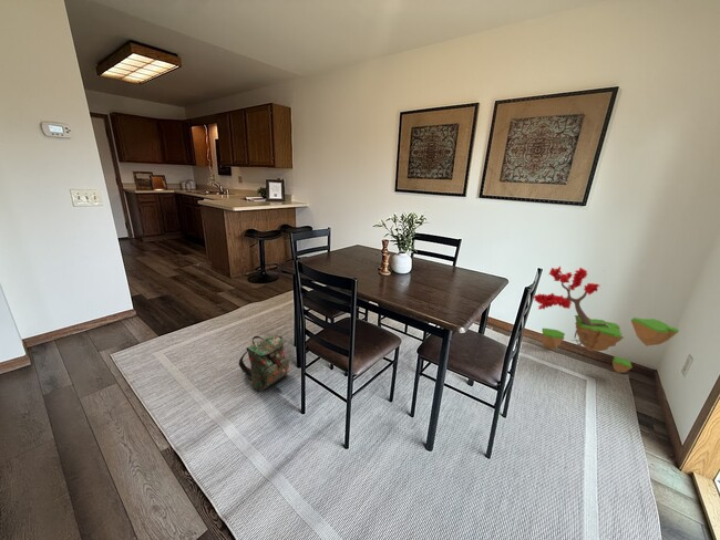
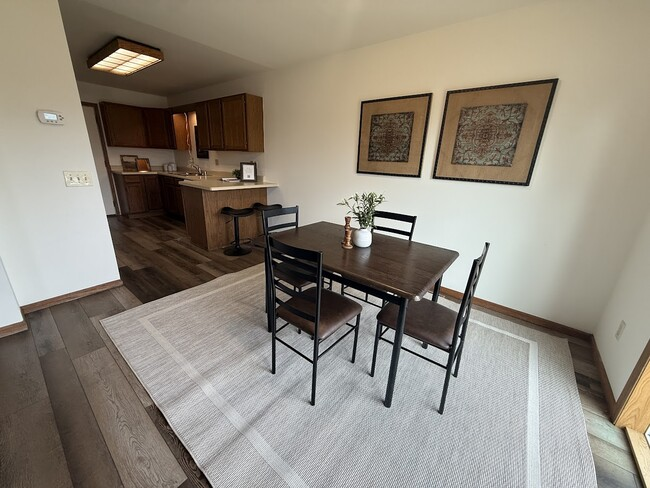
- potted tree (587, 324)
- backpack (261, 355)
